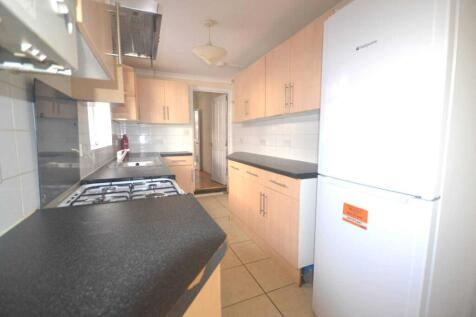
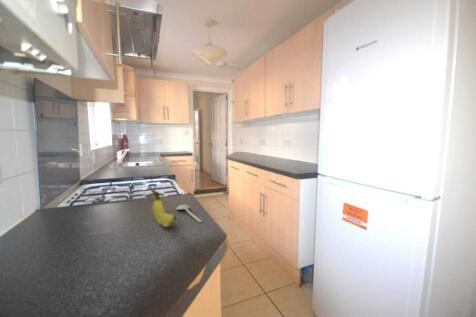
+ fruit (163, 208)
+ spoon (189, 211)
